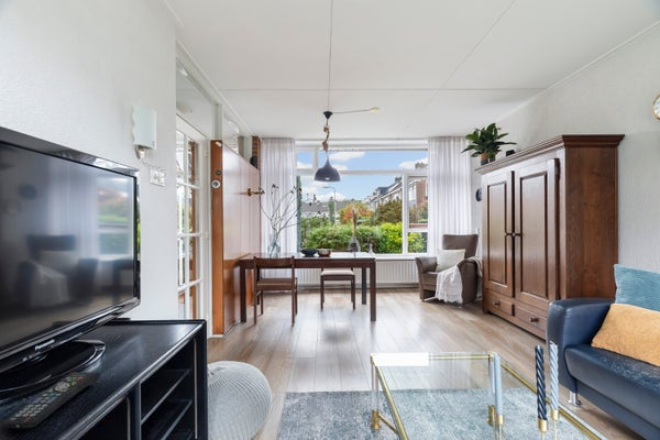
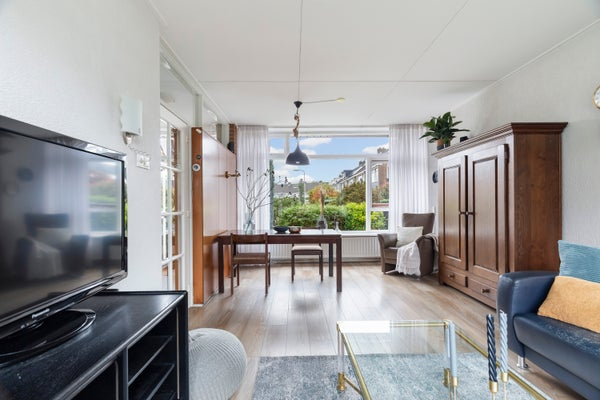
- remote control (58, 395)
